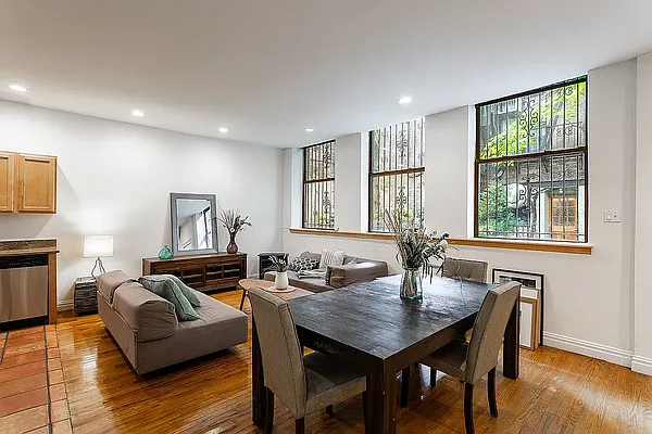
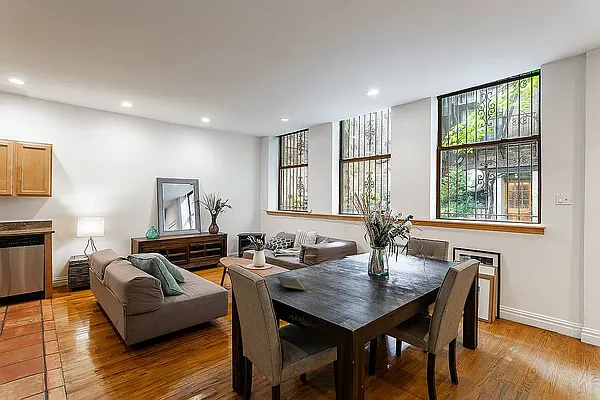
+ notepad (291, 282)
